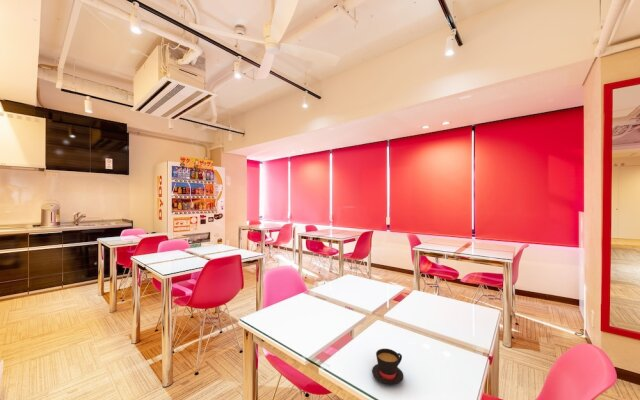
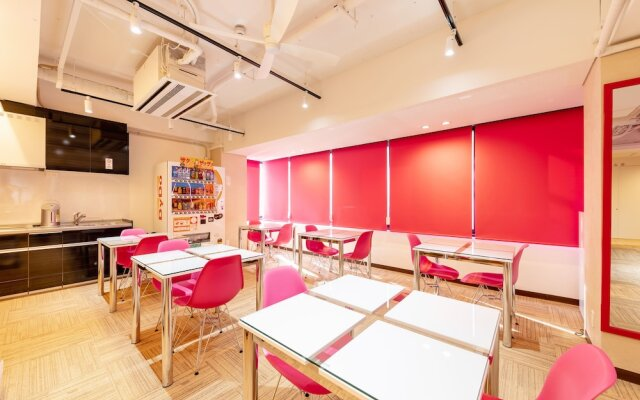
- teacup (388, 365)
